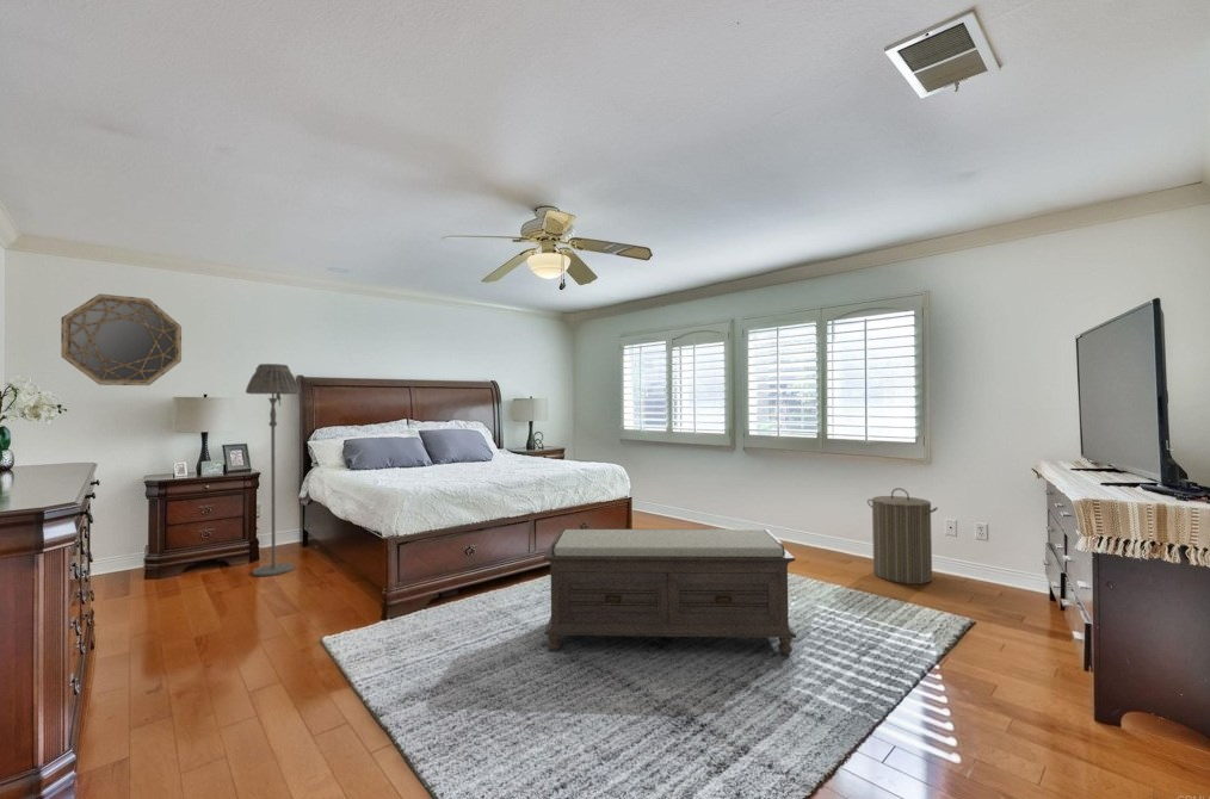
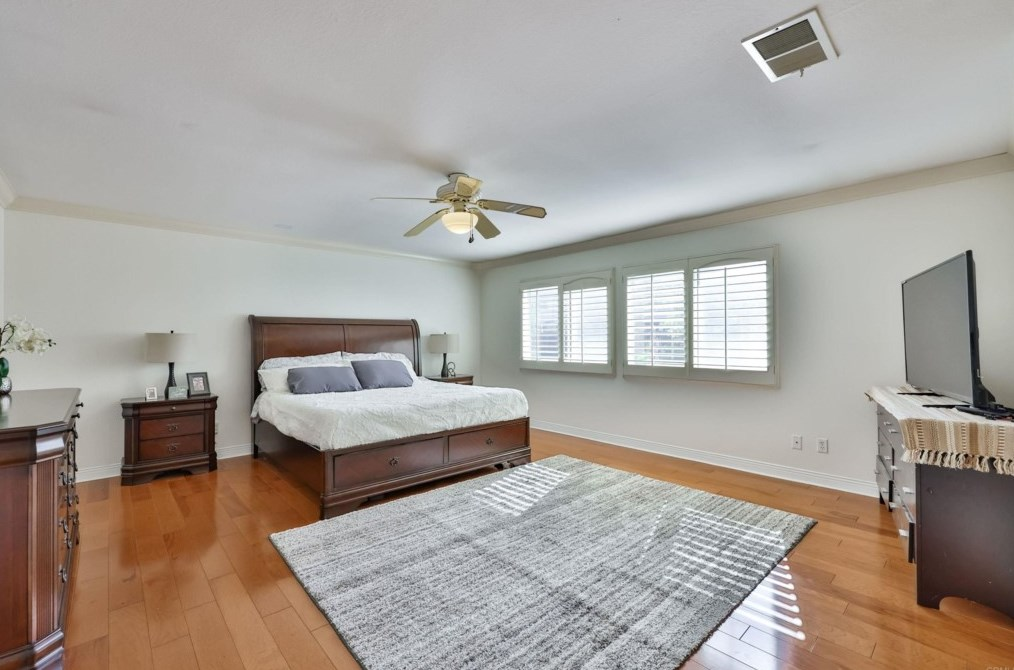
- floor lamp (273, 466)
- bench (665, 587)
- laundry hamper (901, 532)
- home mirror (124, 340)
